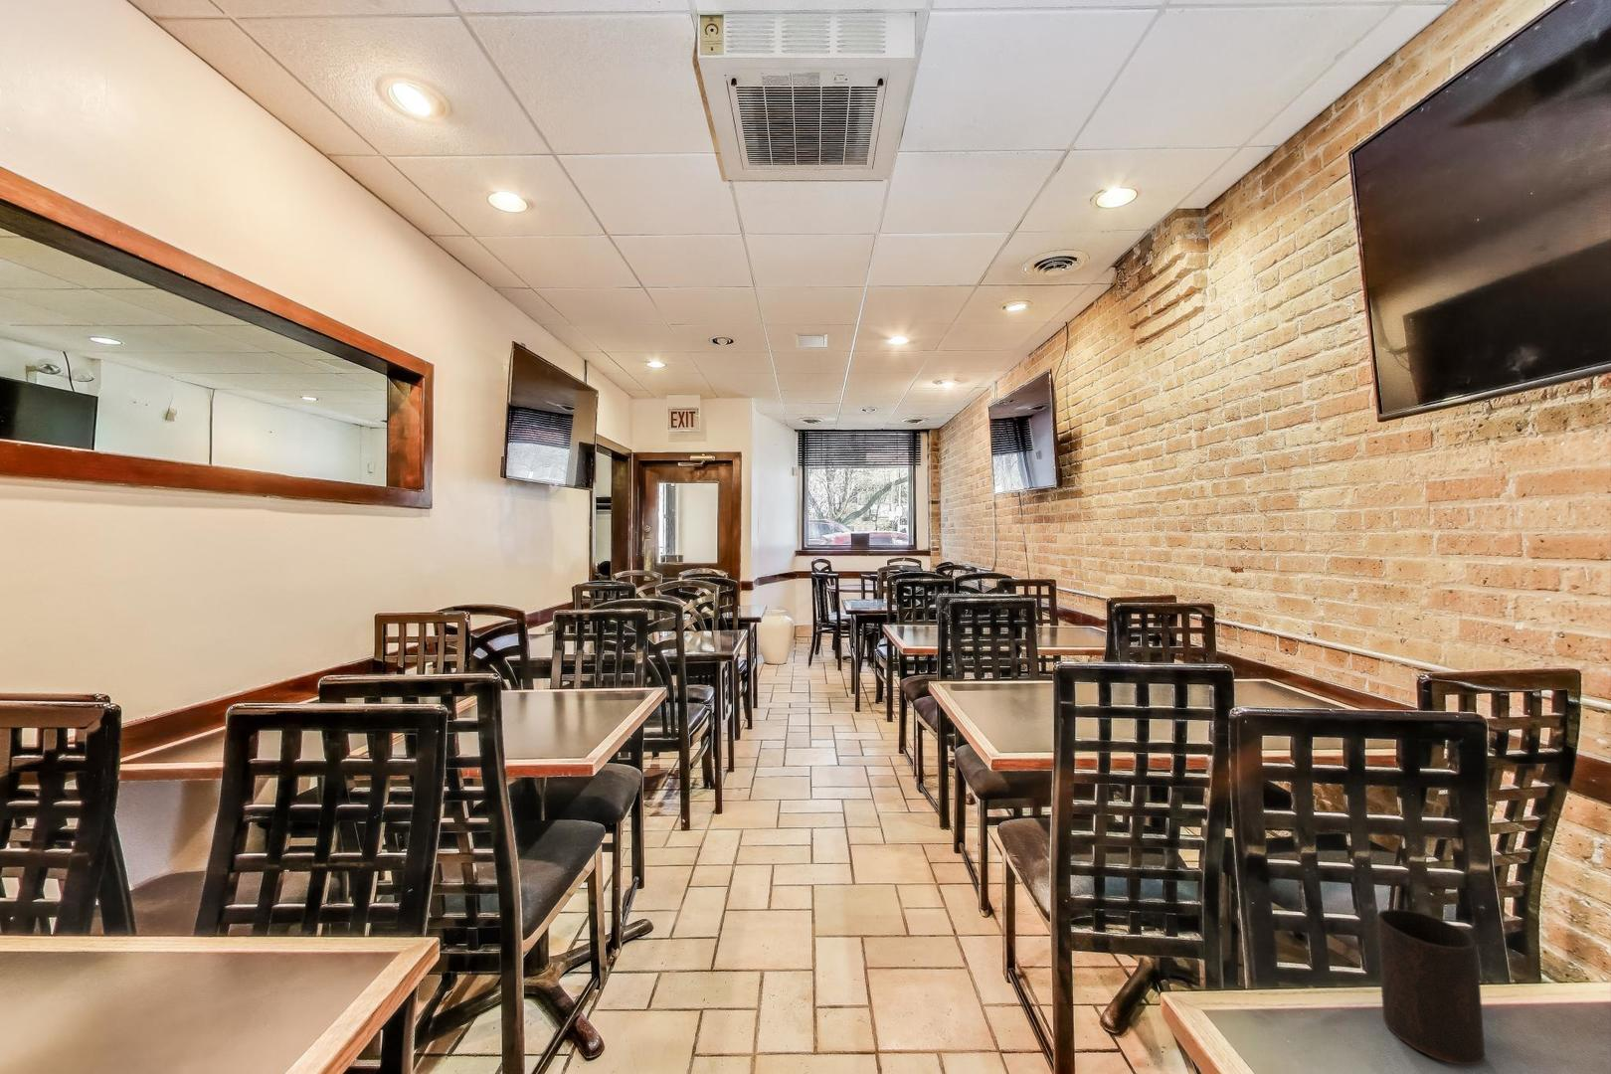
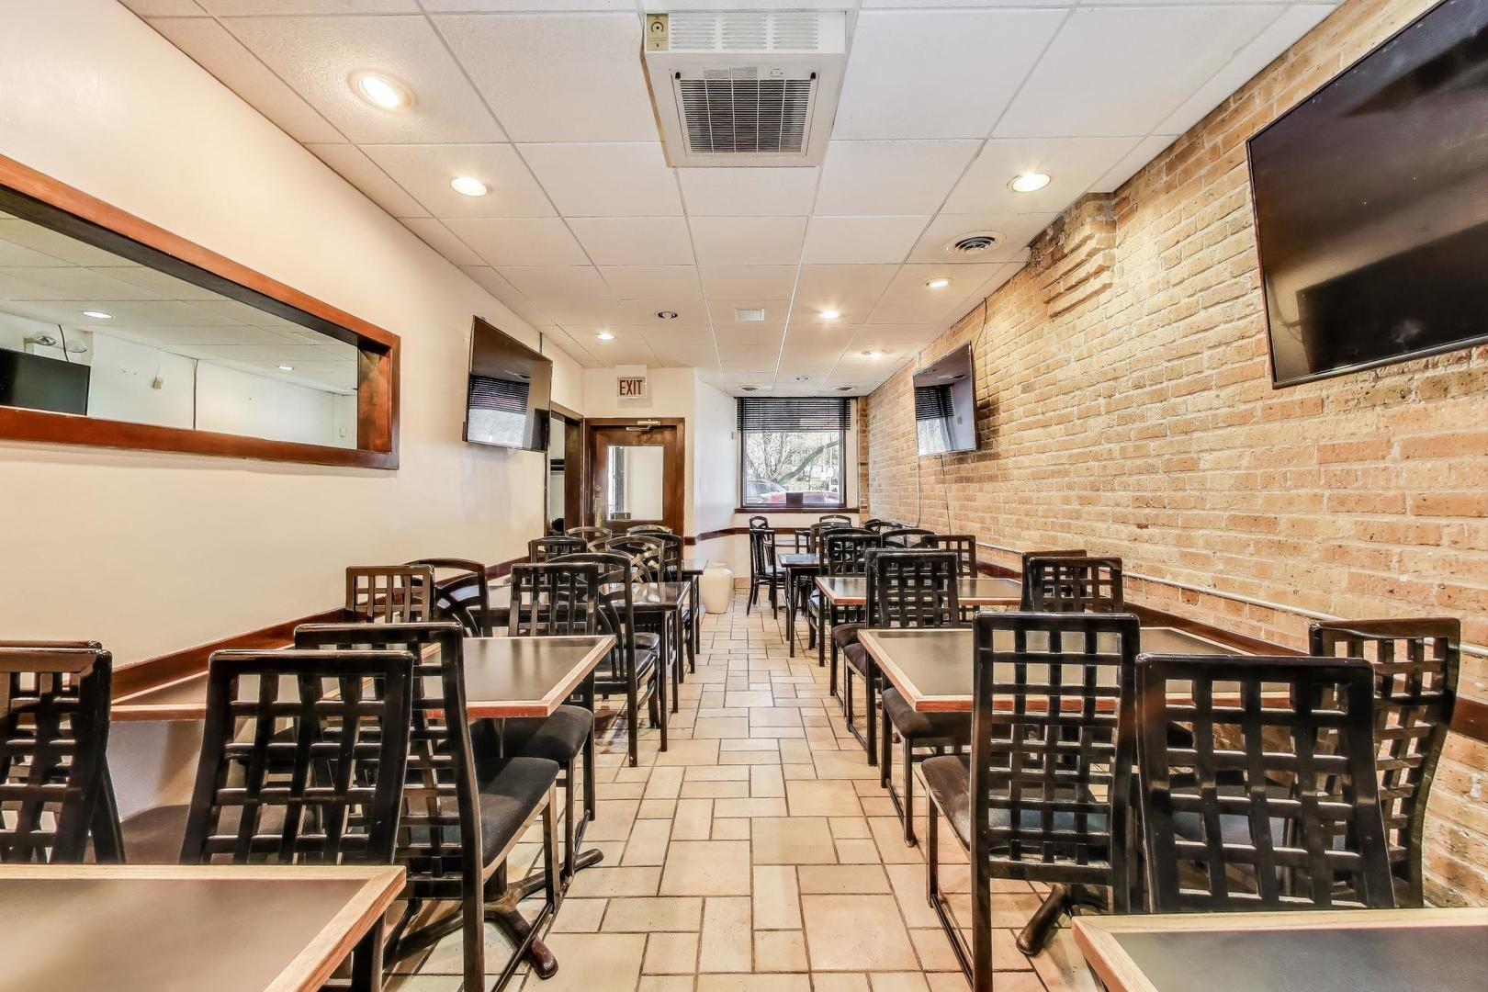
- cup (1428, 982)
